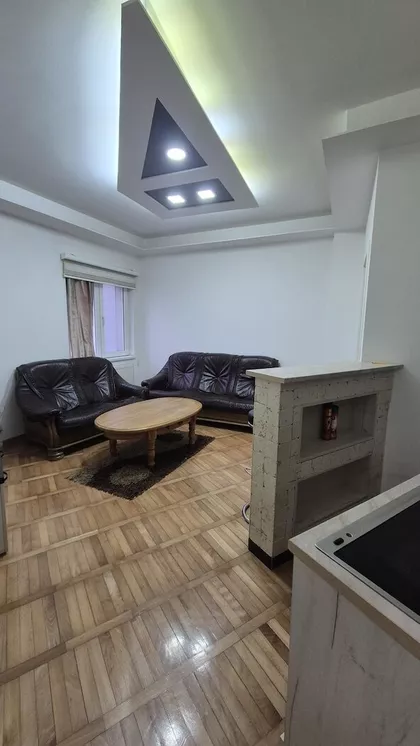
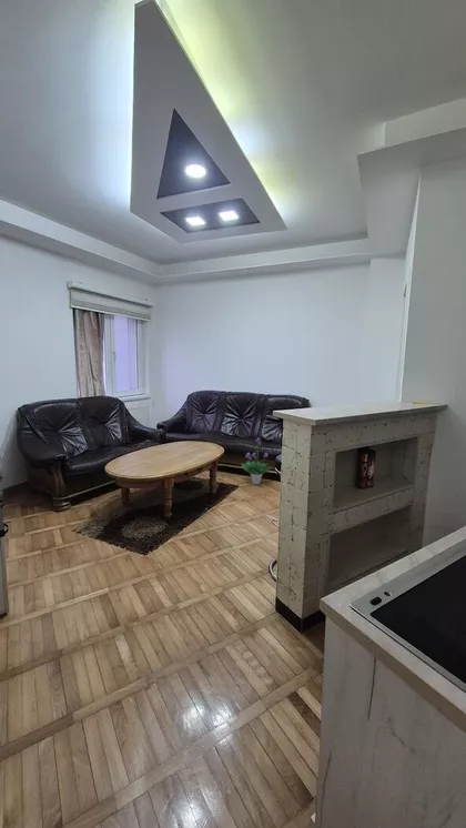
+ potted plant (256, 461)
